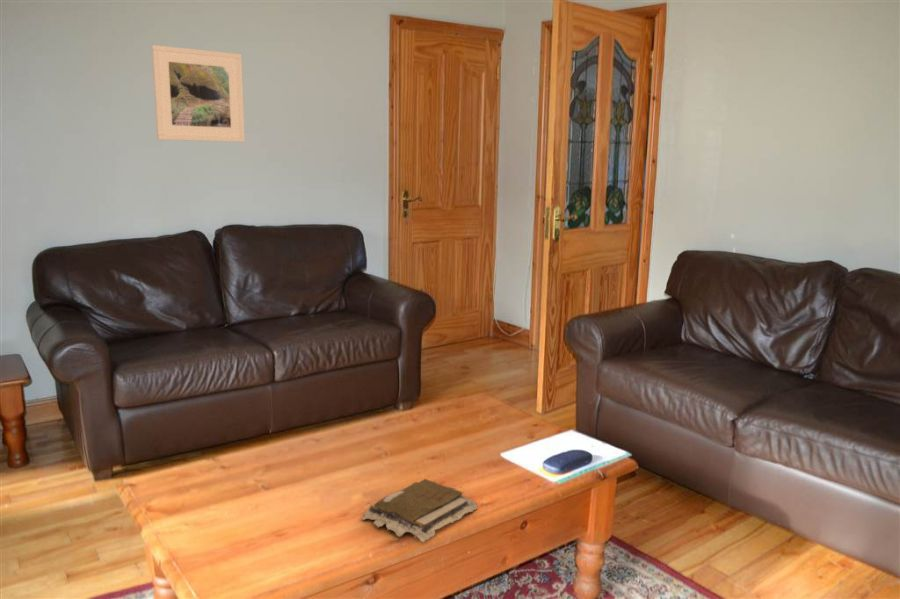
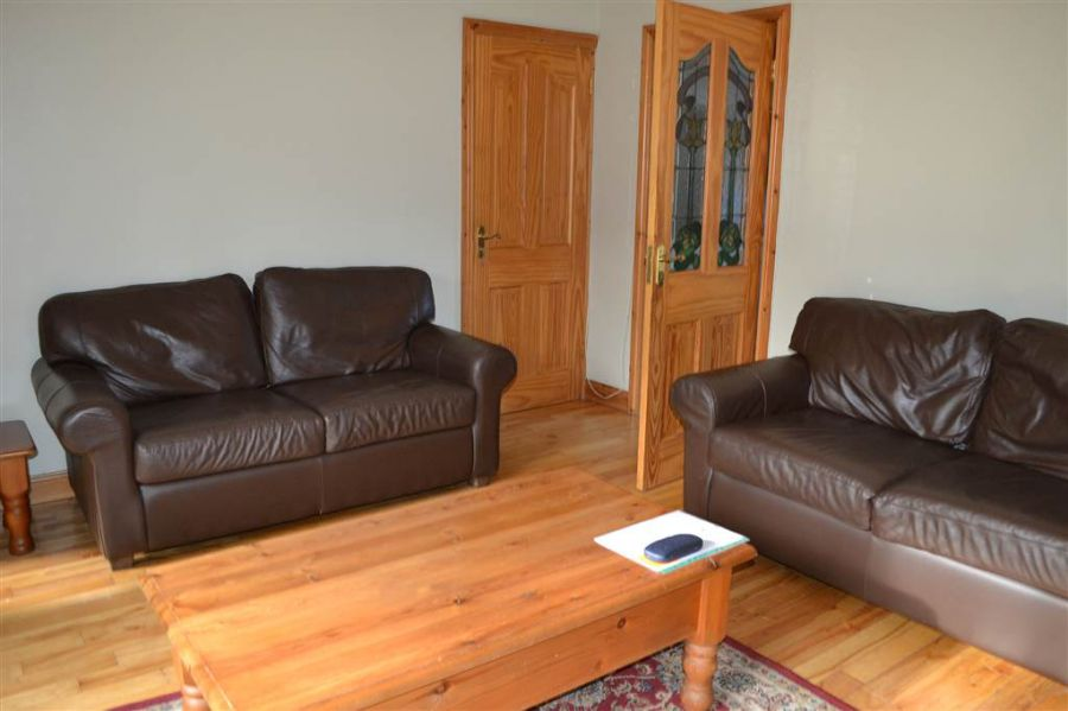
- book (421, 497)
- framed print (200, 95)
